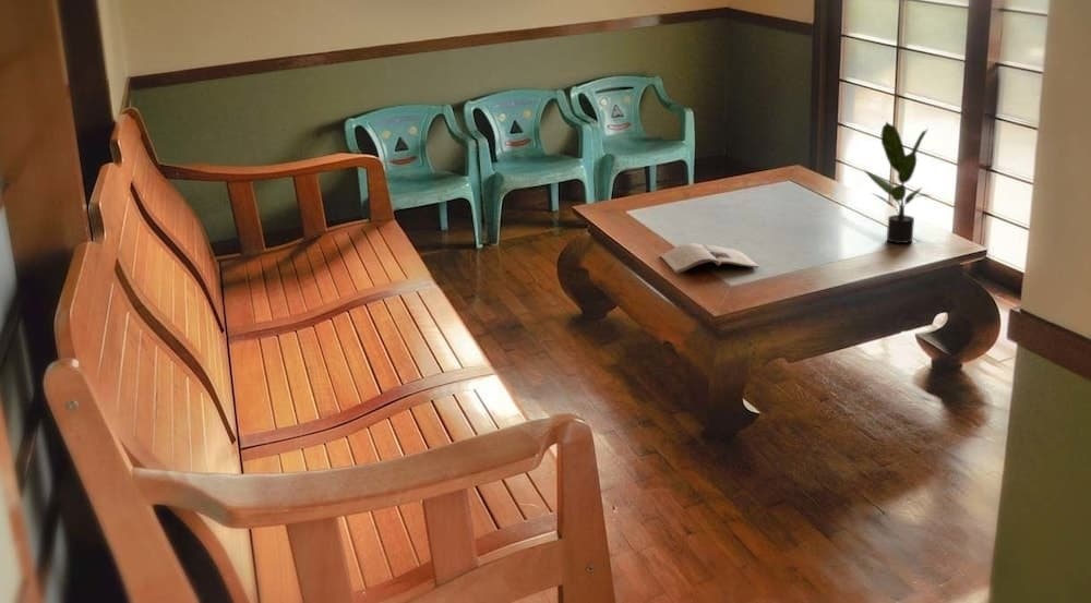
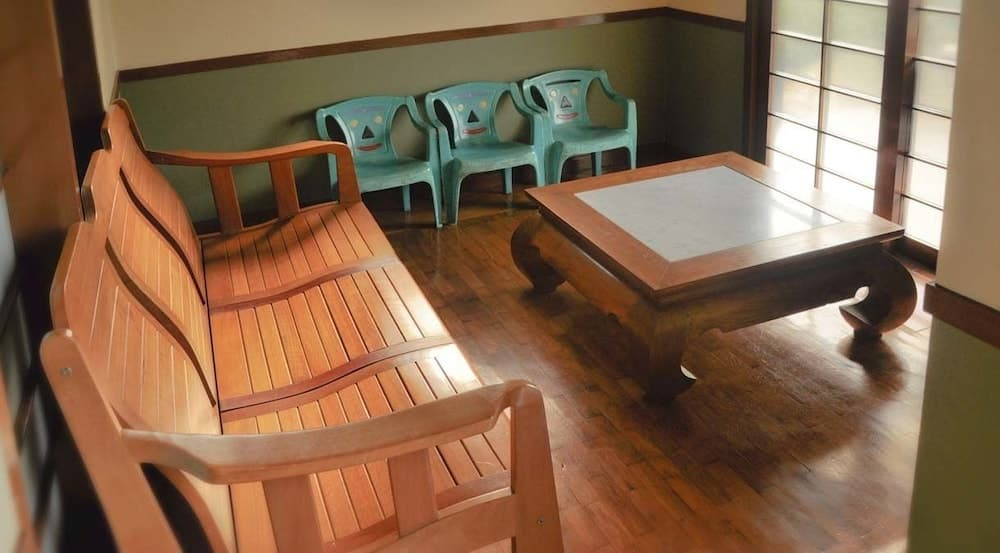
- potted plant (897, 185)
- magazine (708, 255)
